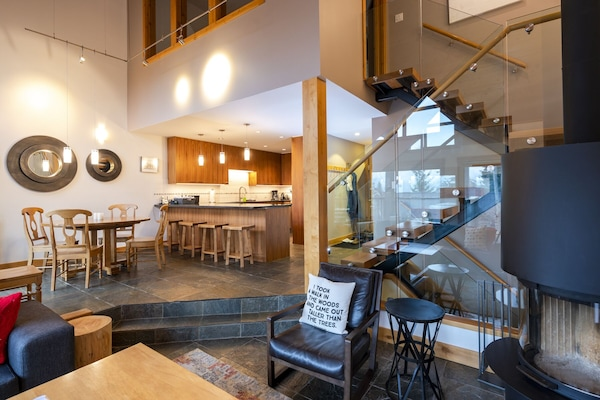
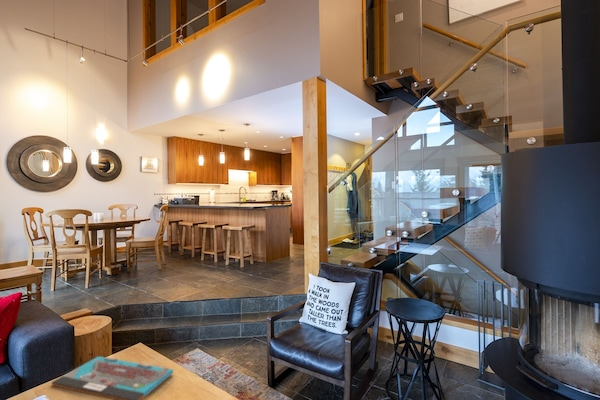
+ board game (114, 376)
